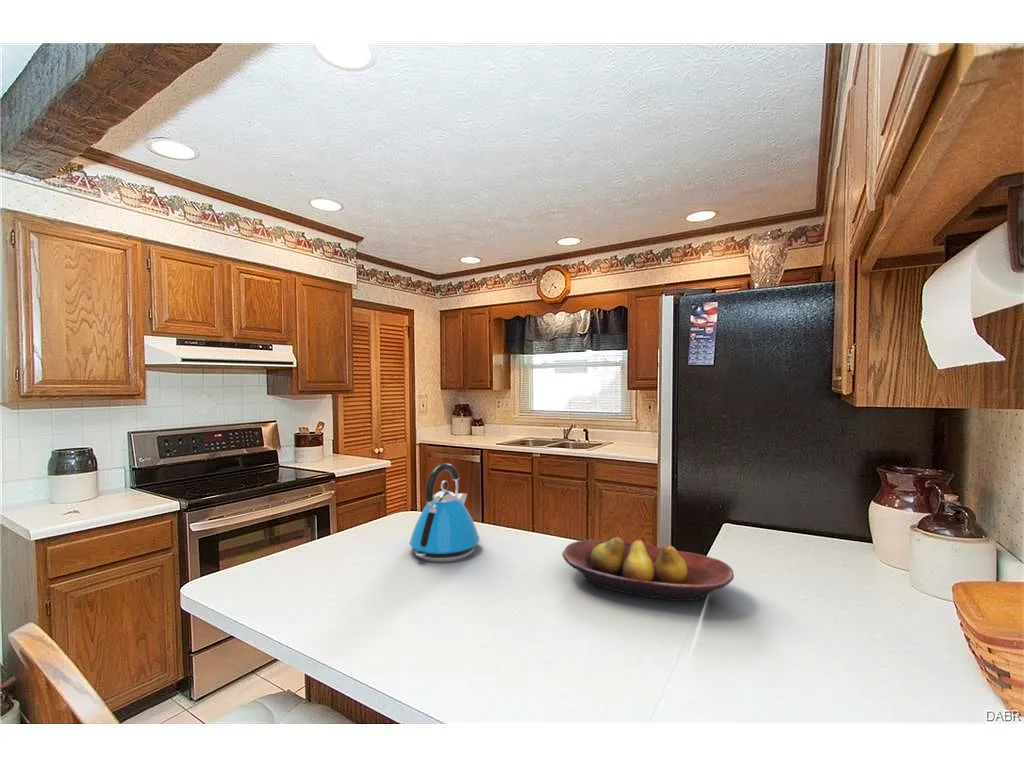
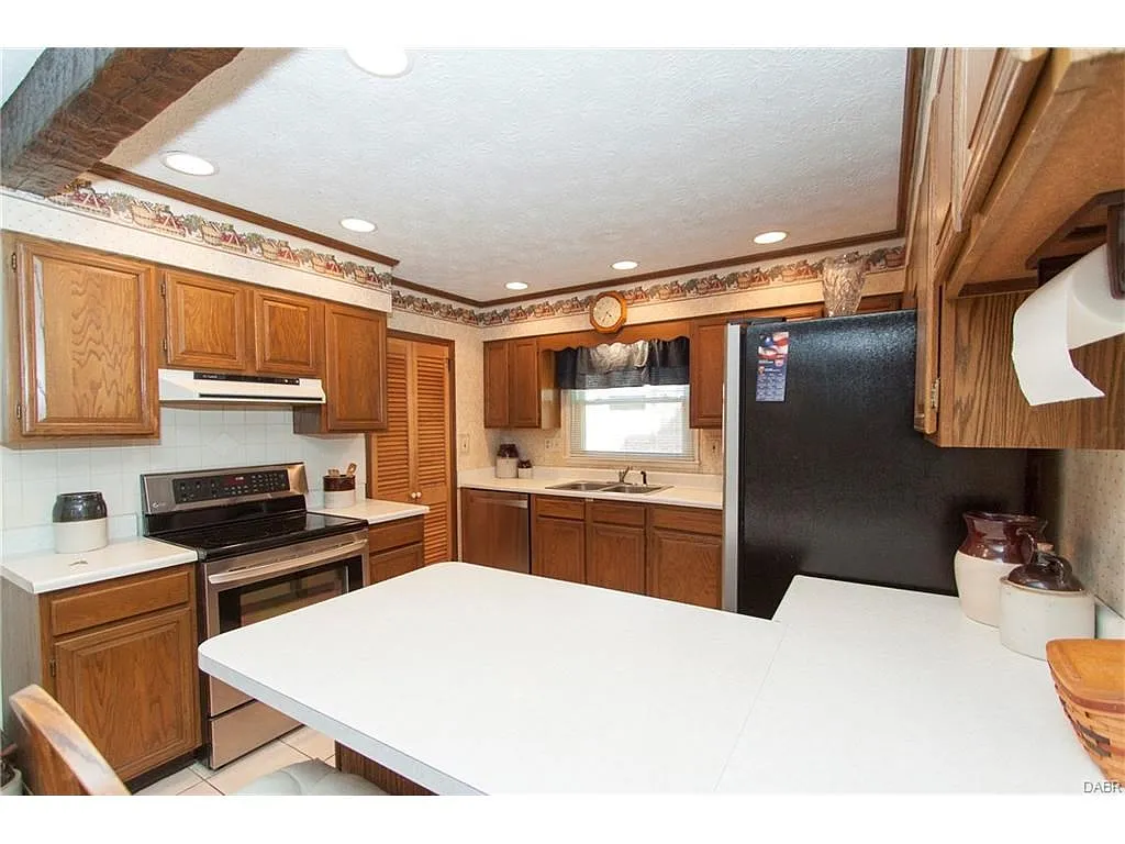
- kettle (443, 507)
- fruit bowl (643, 562)
